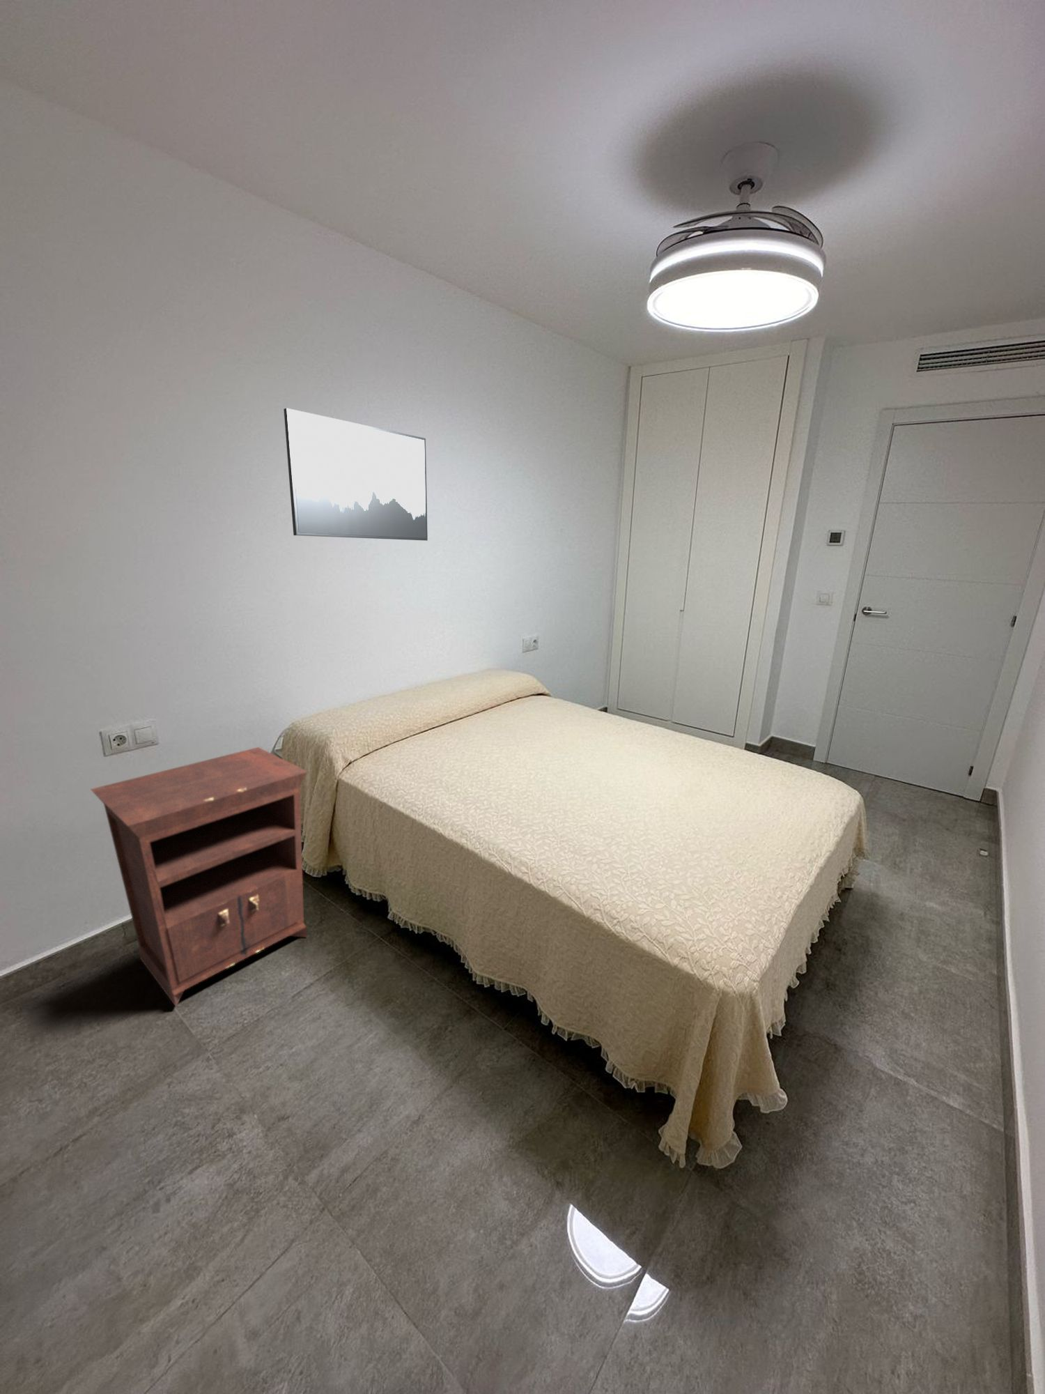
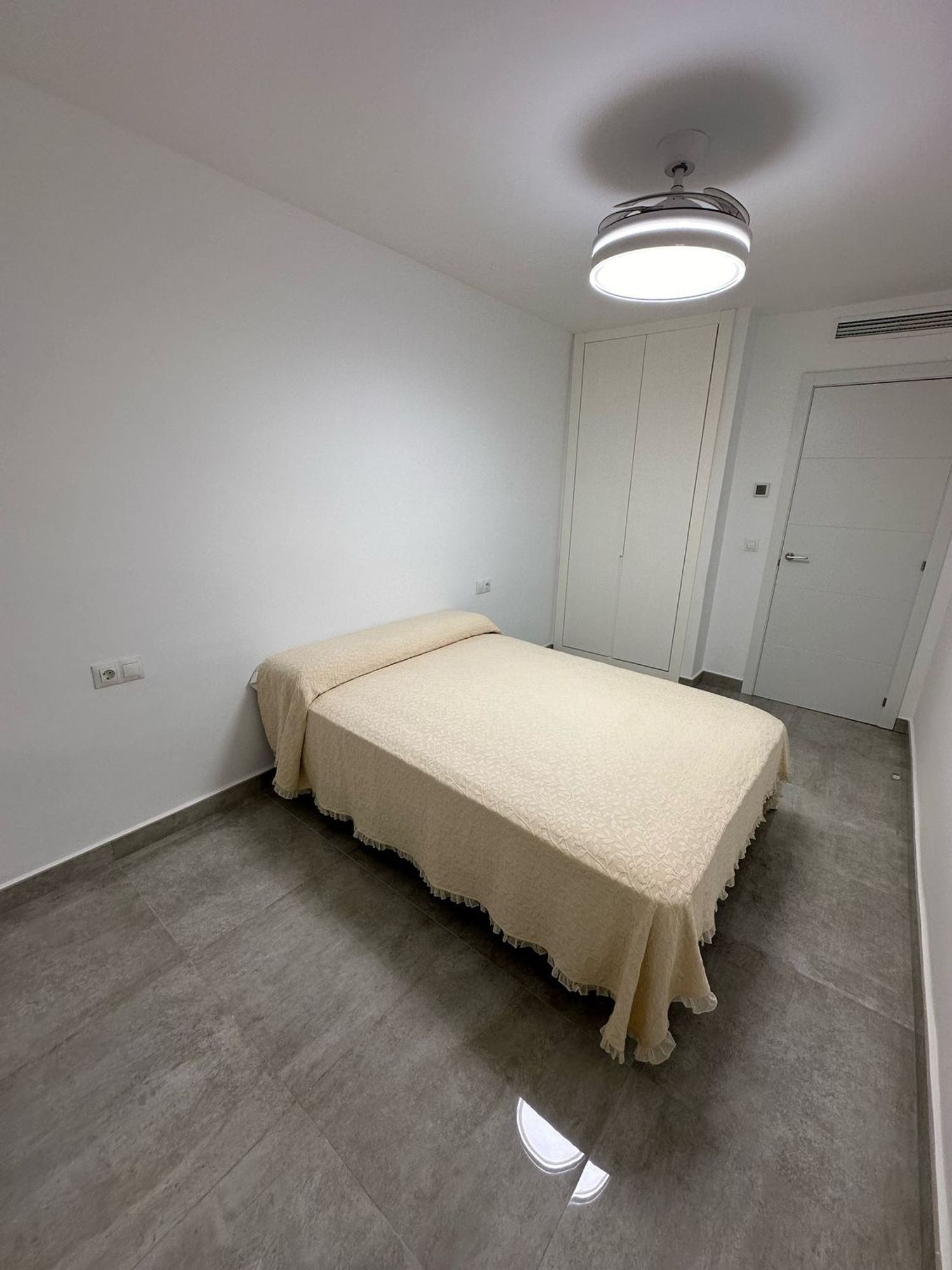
- nightstand (216, 867)
- wall art (364, 483)
